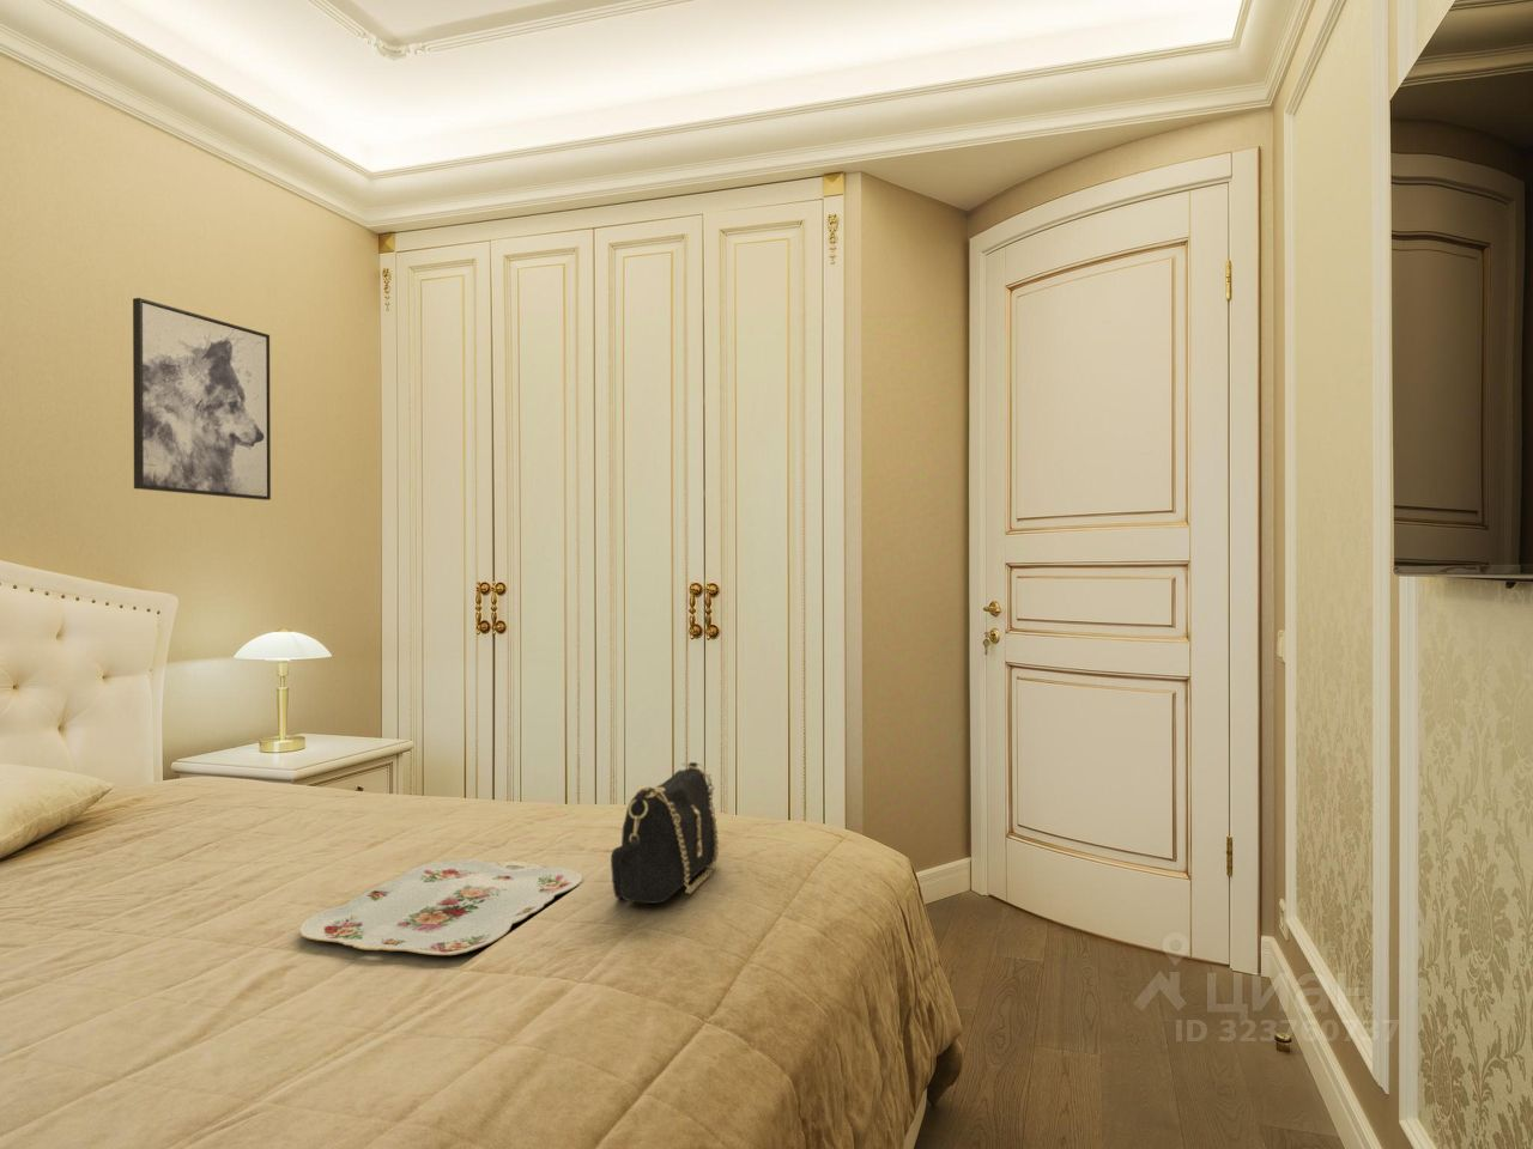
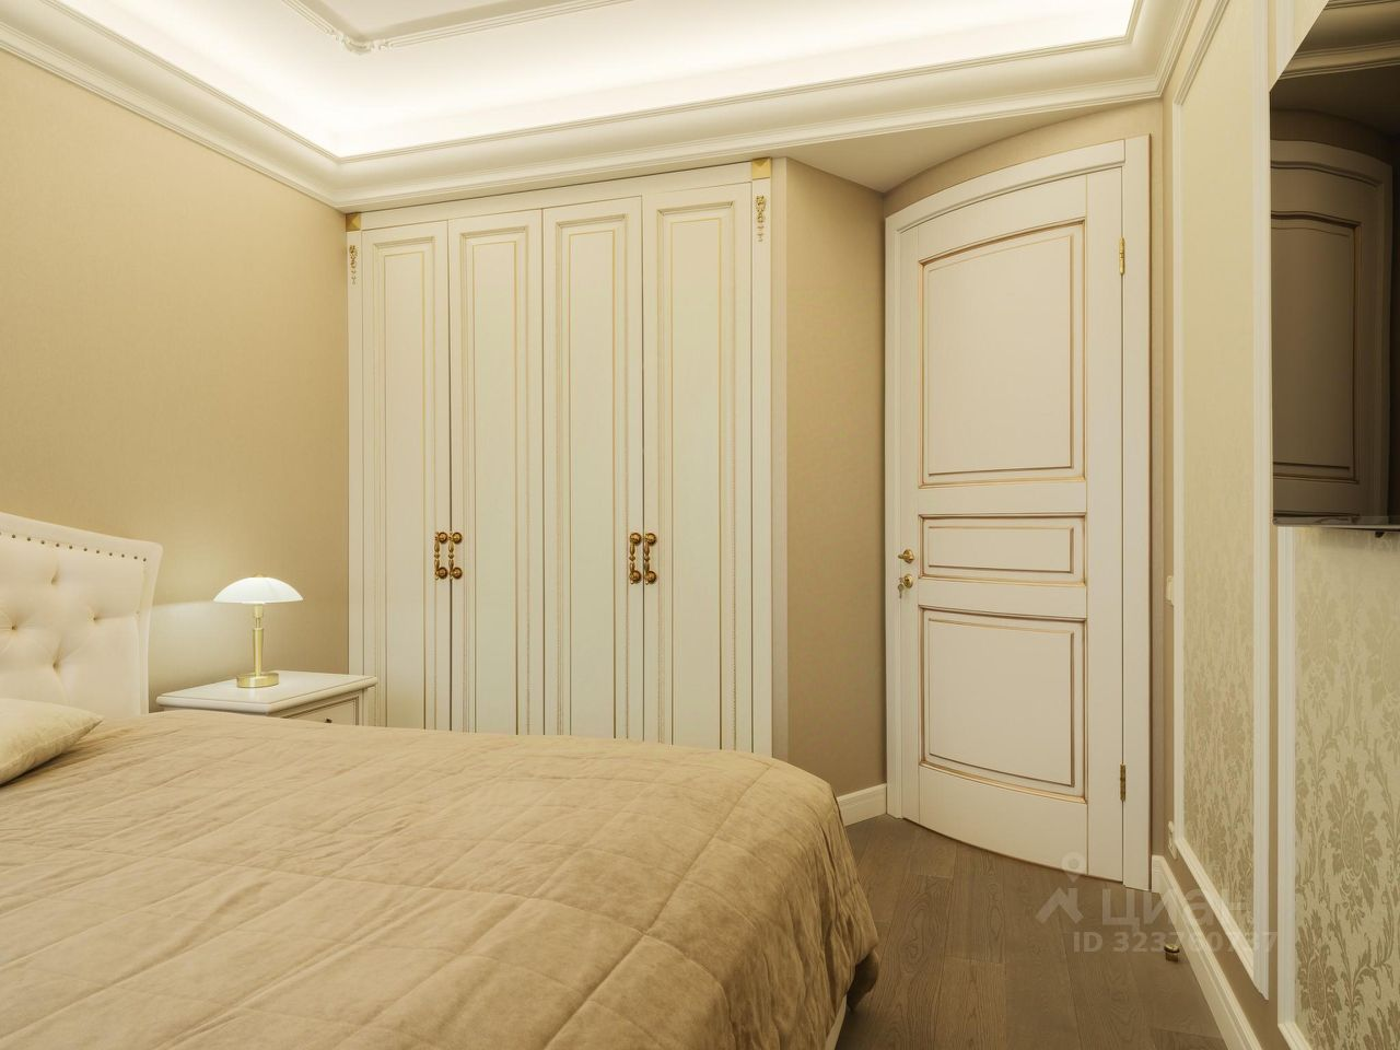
- wall art (206, 406)
- serving tray (451, 904)
- handbag (668, 829)
